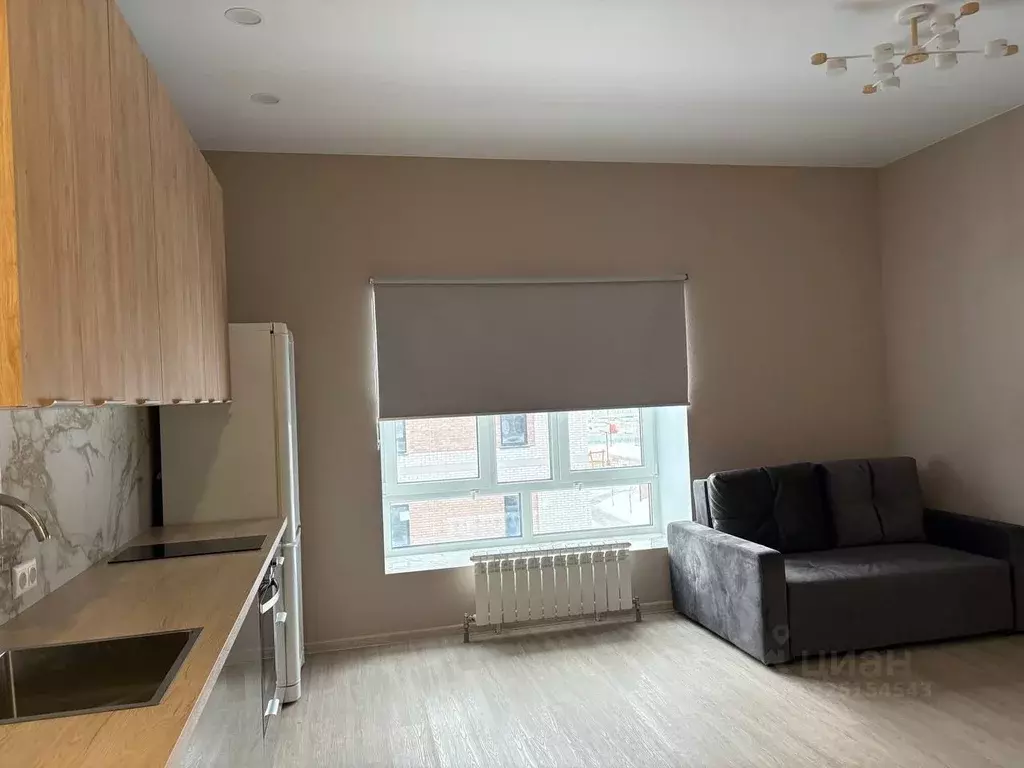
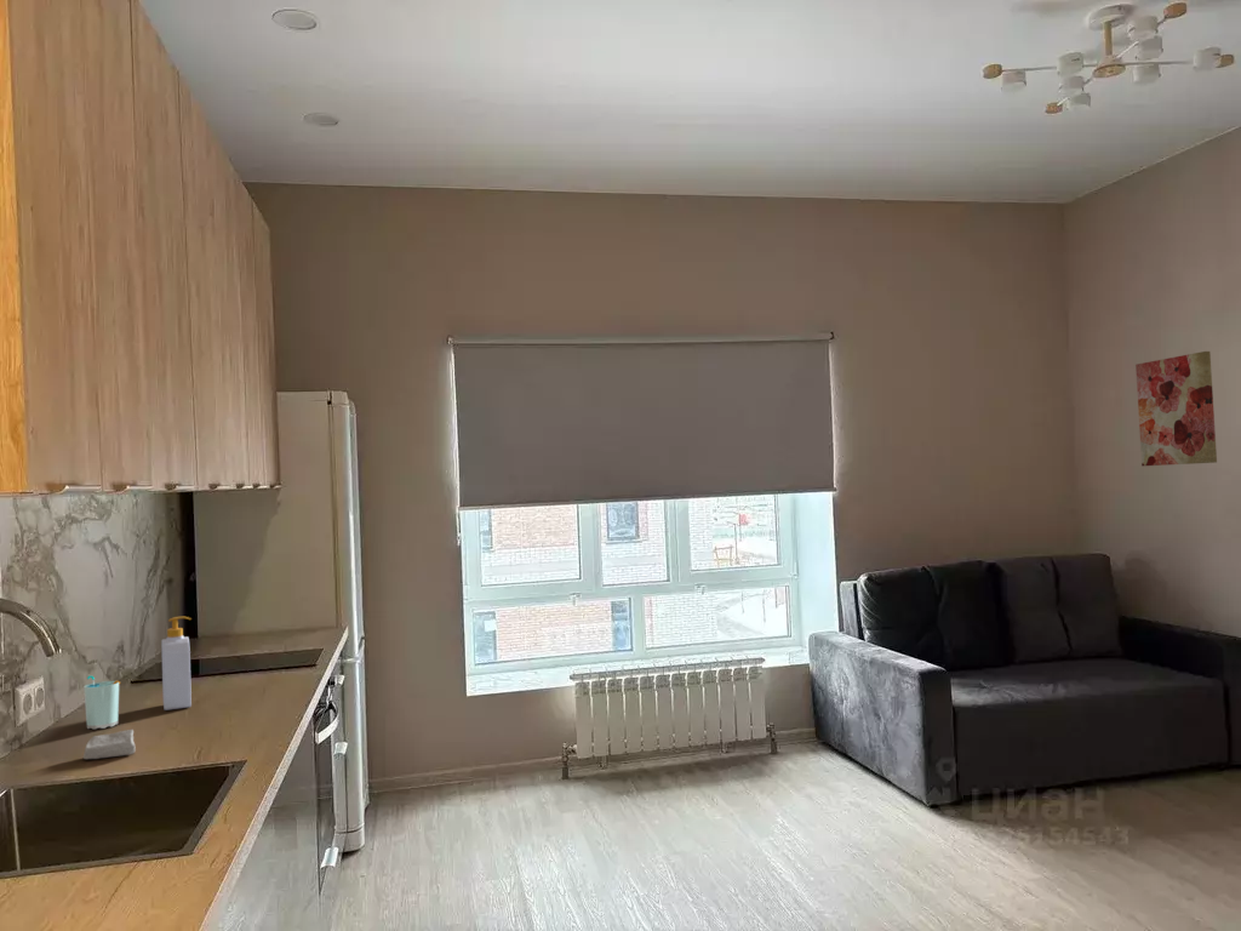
+ cup (102, 699)
+ wall art (1174, 411)
+ soap bottle (177, 661)
+ soap bar (109, 744)
